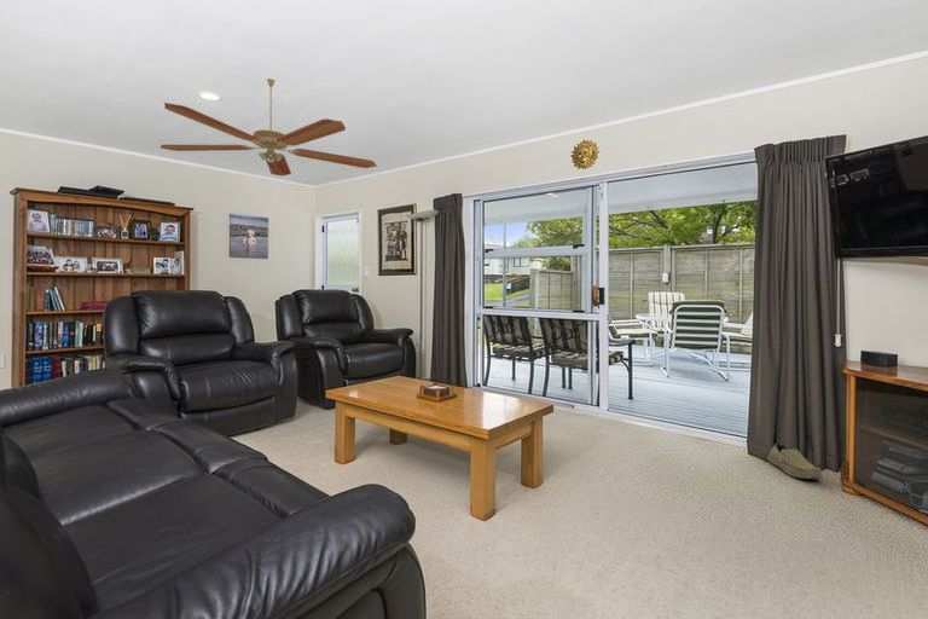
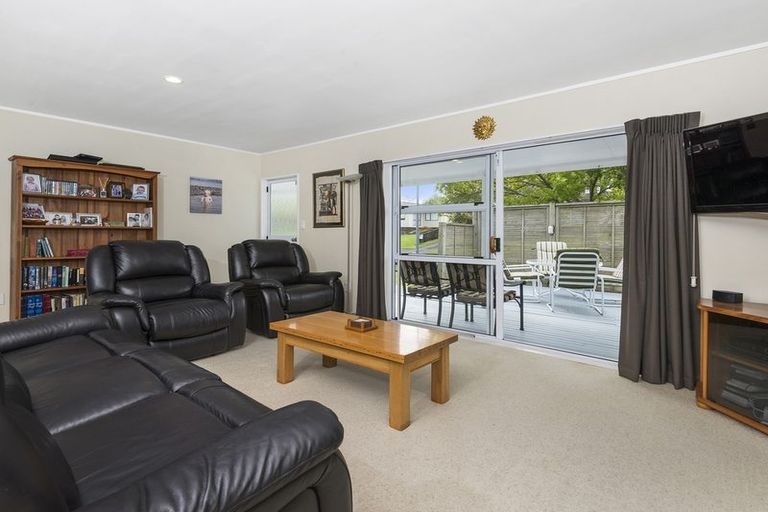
- ceiling fan (271, 123)
- shoe (793, 461)
